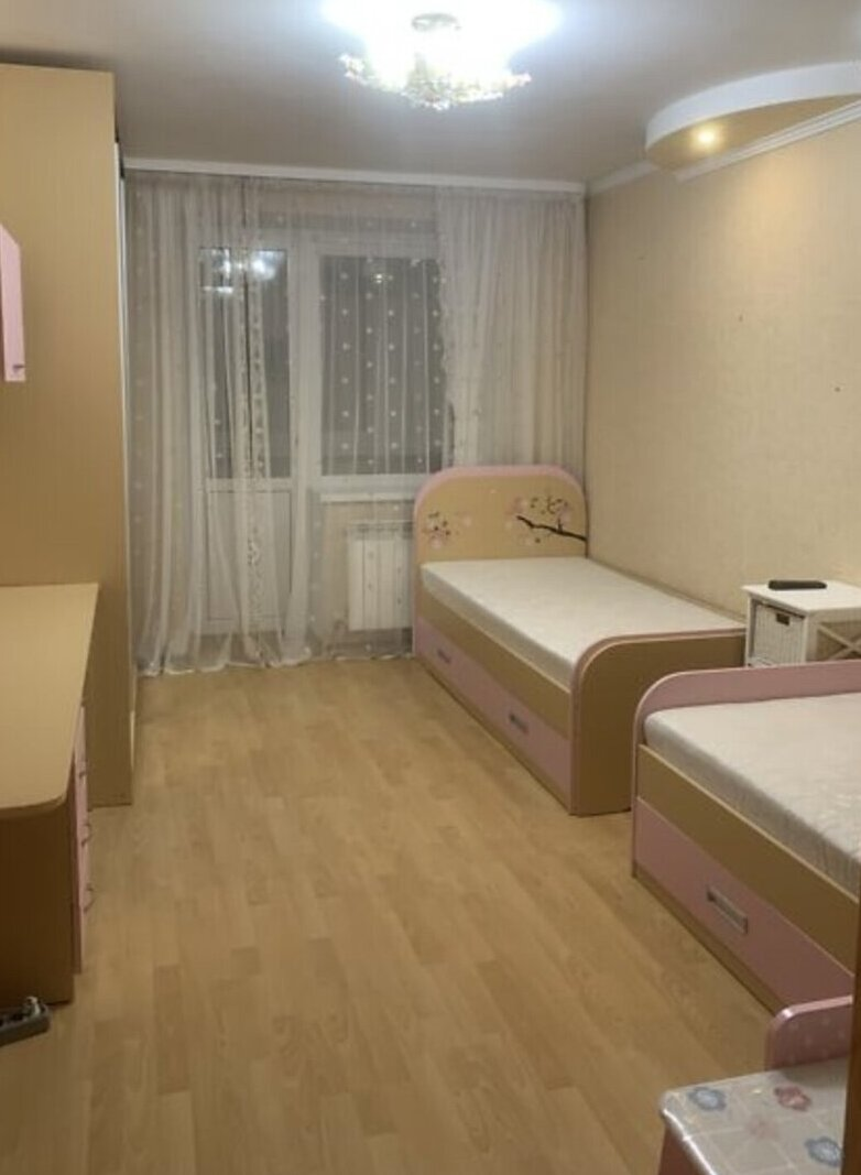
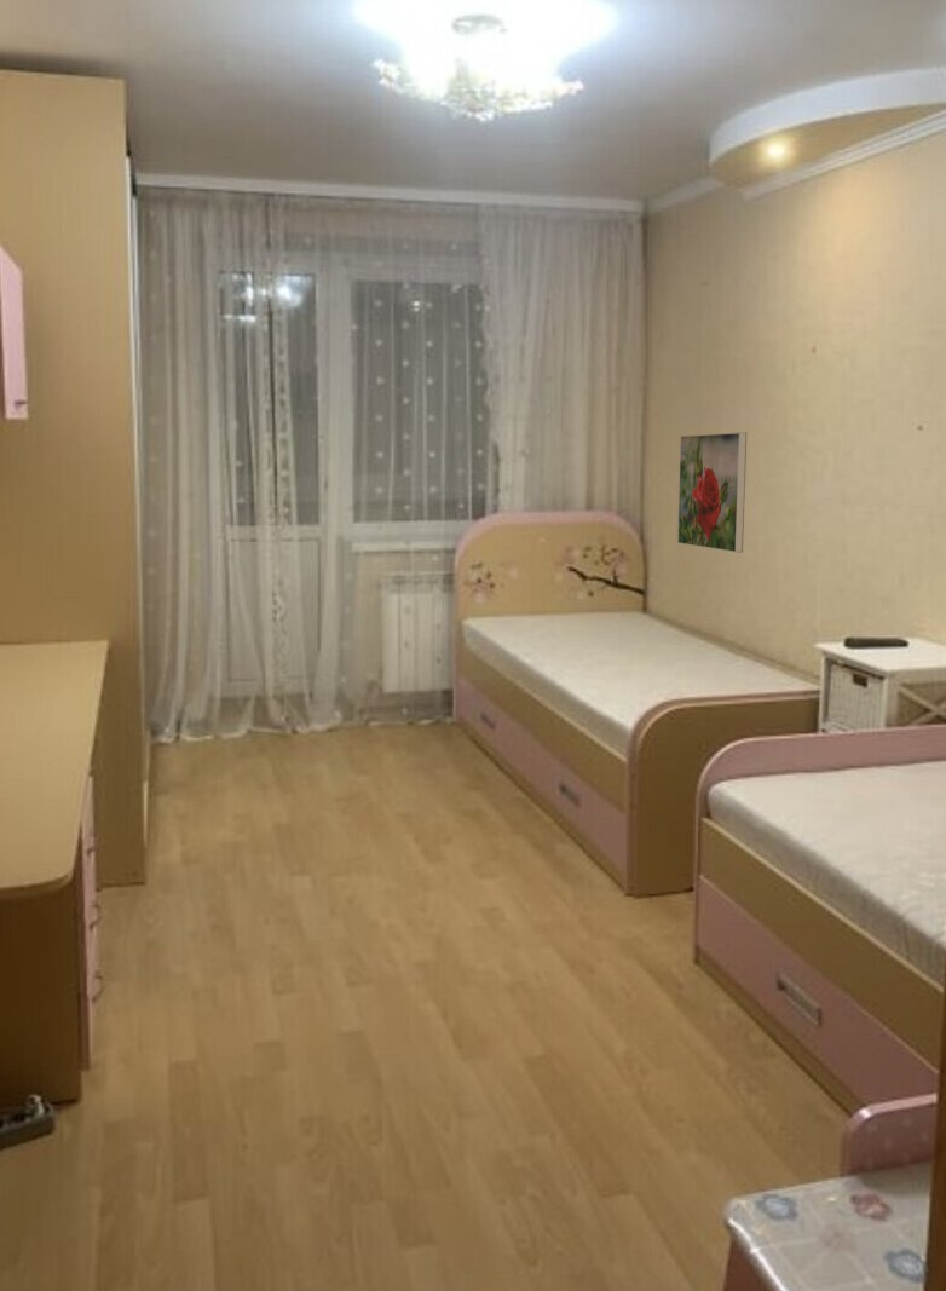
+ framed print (710, 491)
